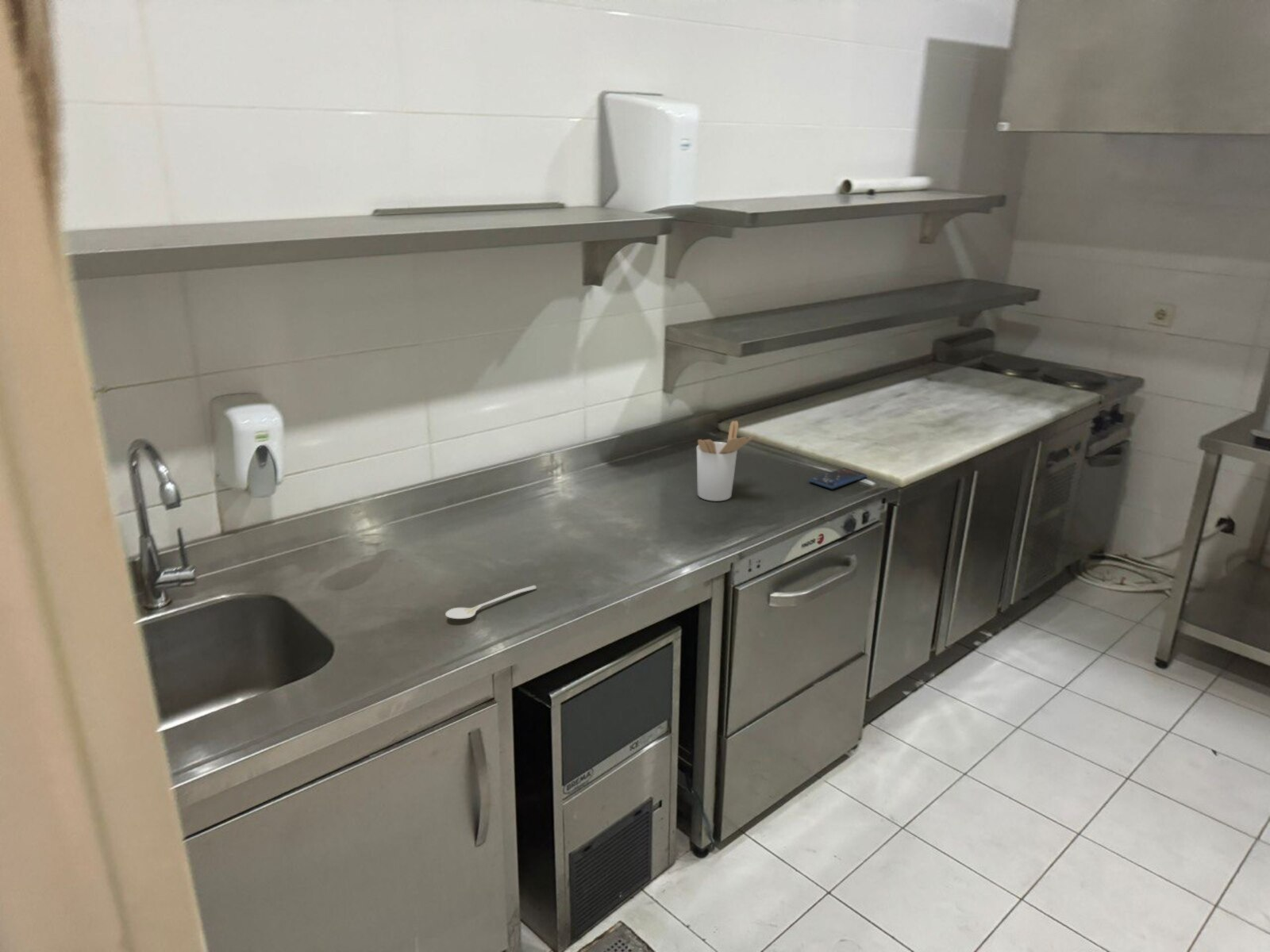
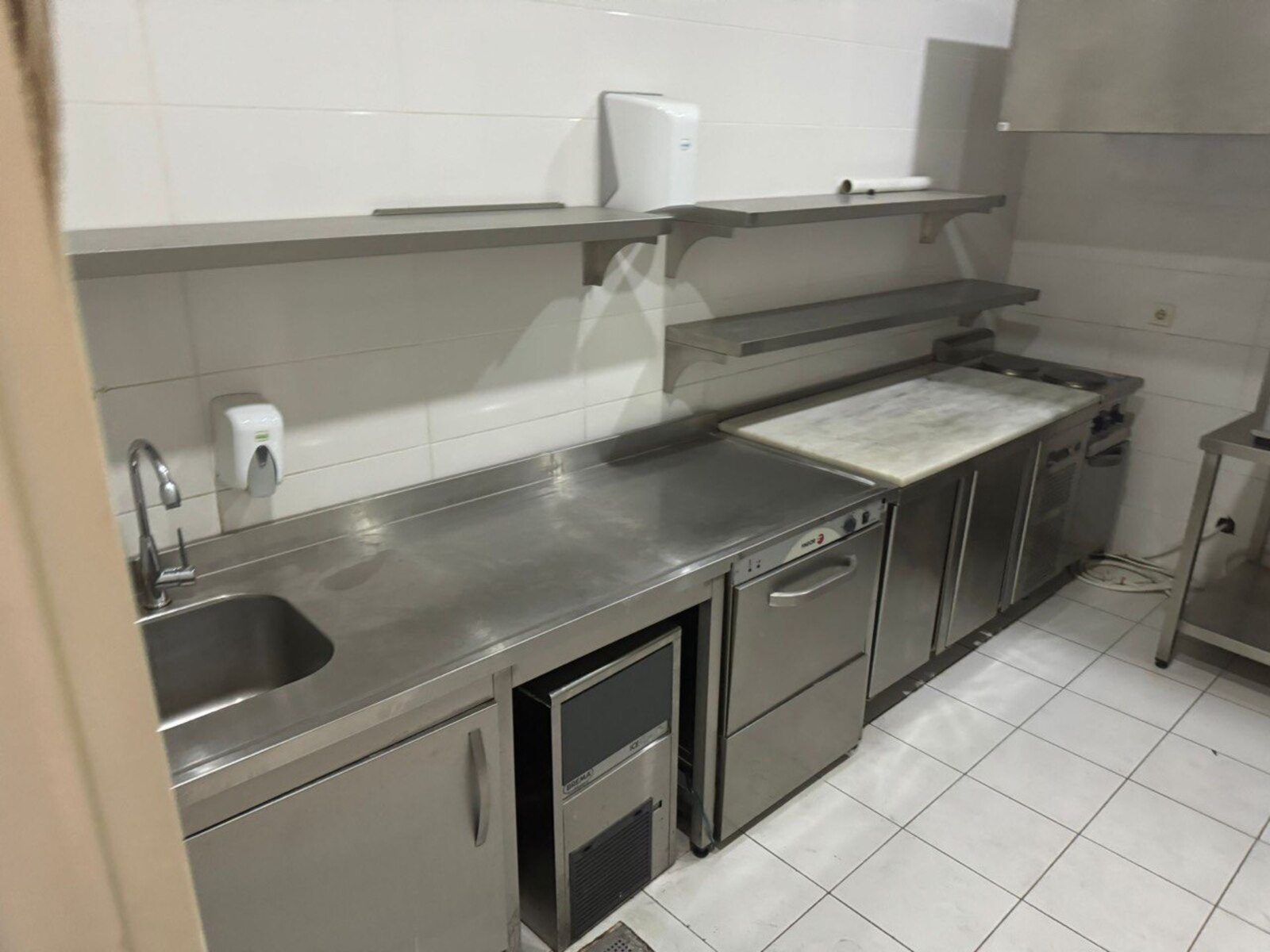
- smartphone (837, 478)
- stirrer (493, 601)
- utensil holder (724, 463)
